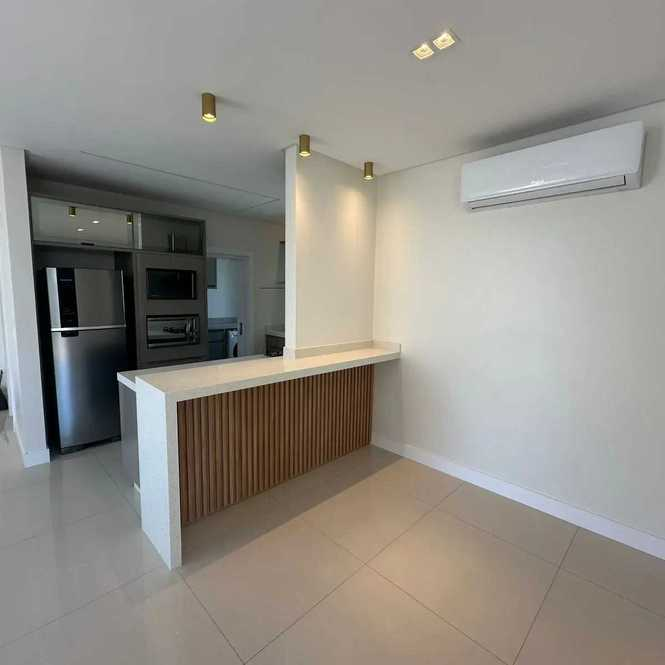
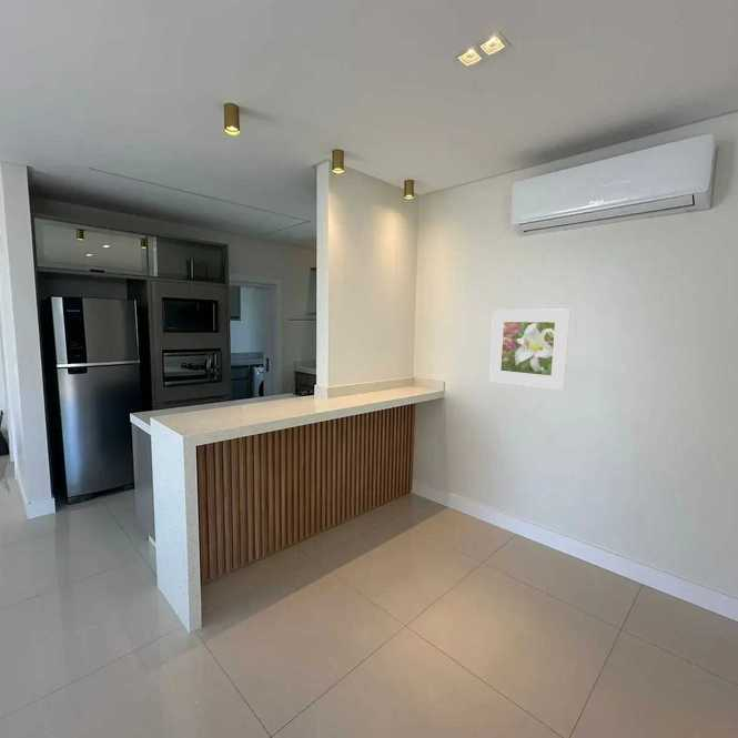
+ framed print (526, 347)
